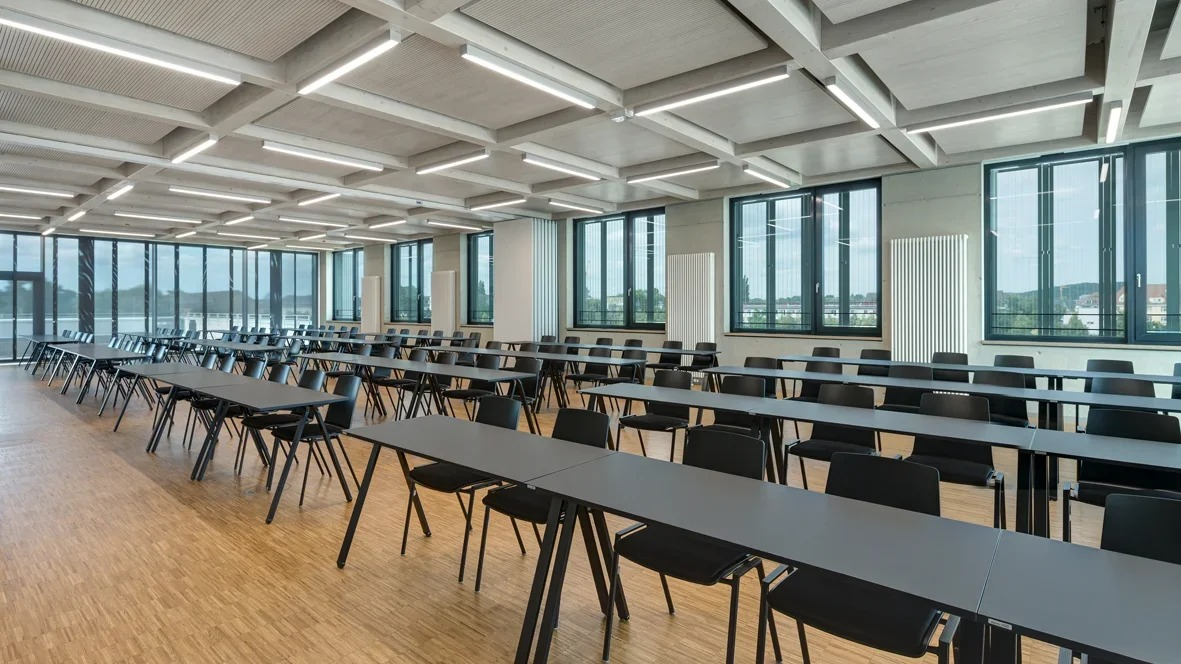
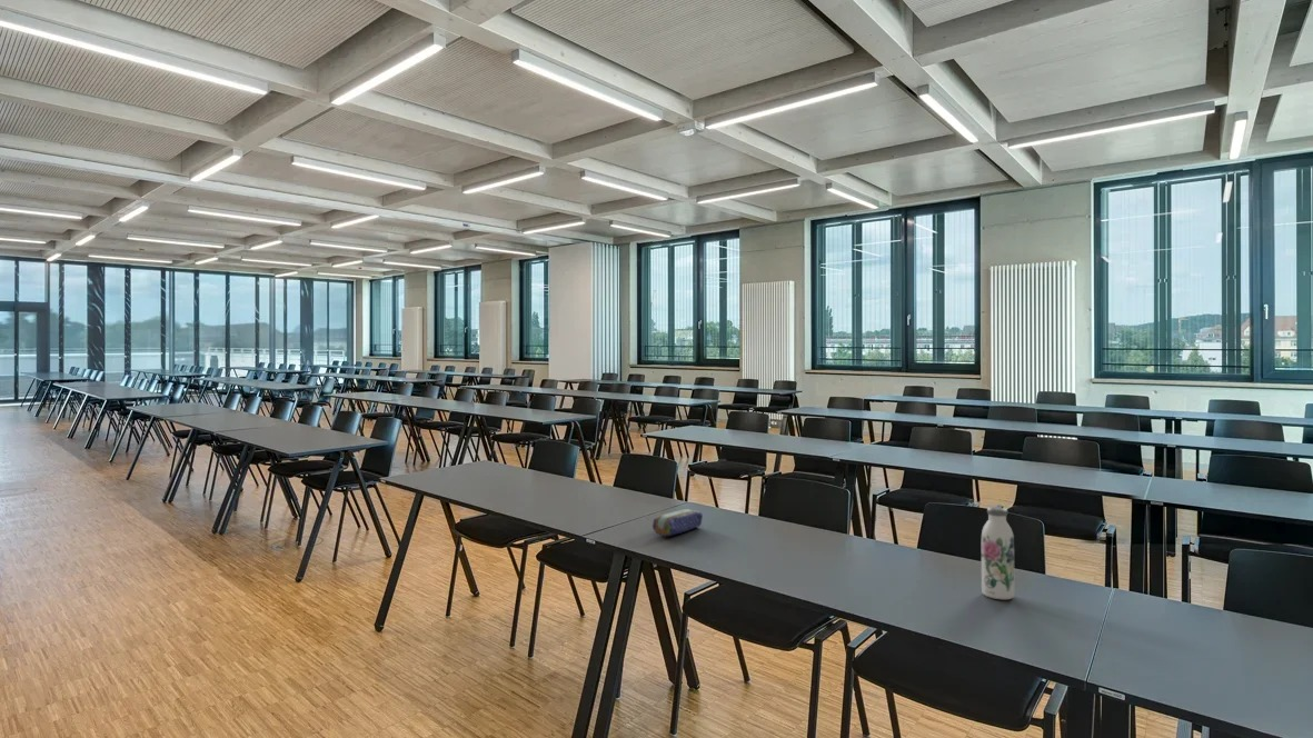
+ water bottle (997, 551)
+ pencil case (677, 521)
